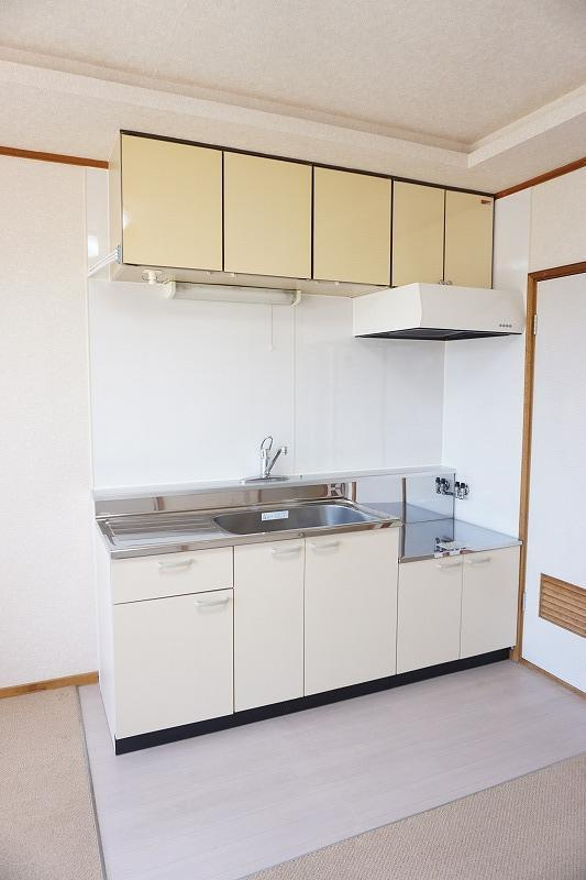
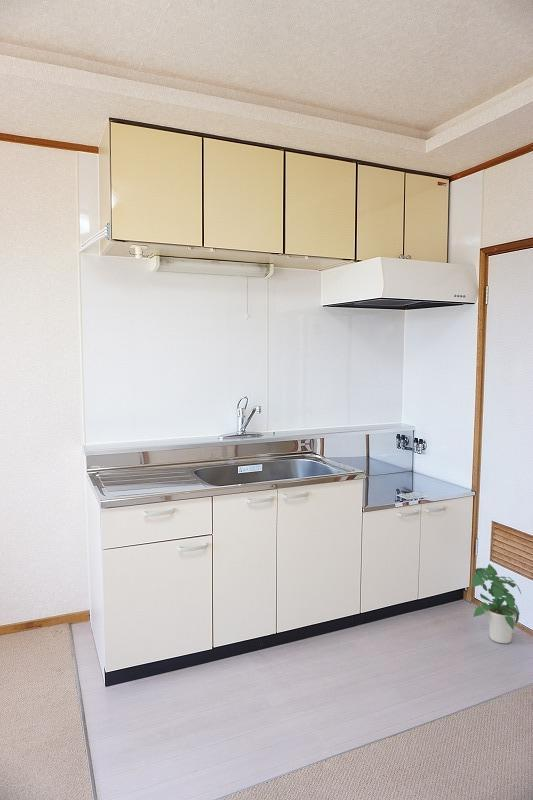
+ potted plant (495, 604)
